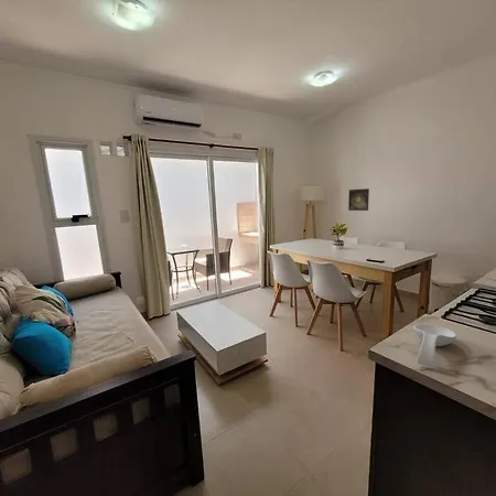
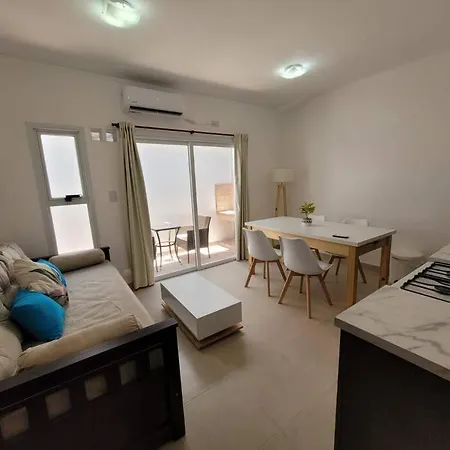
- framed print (358, 200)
- spoon rest (432, 338)
